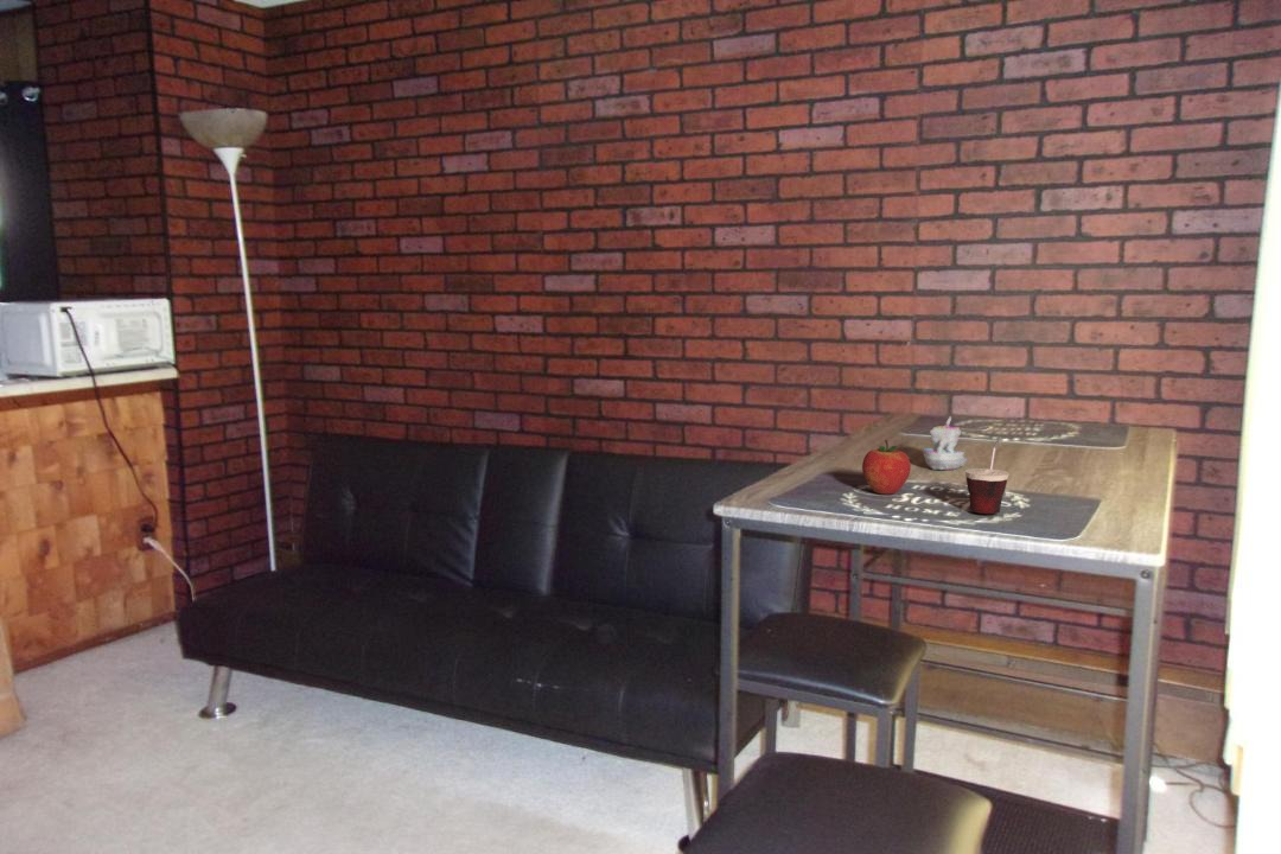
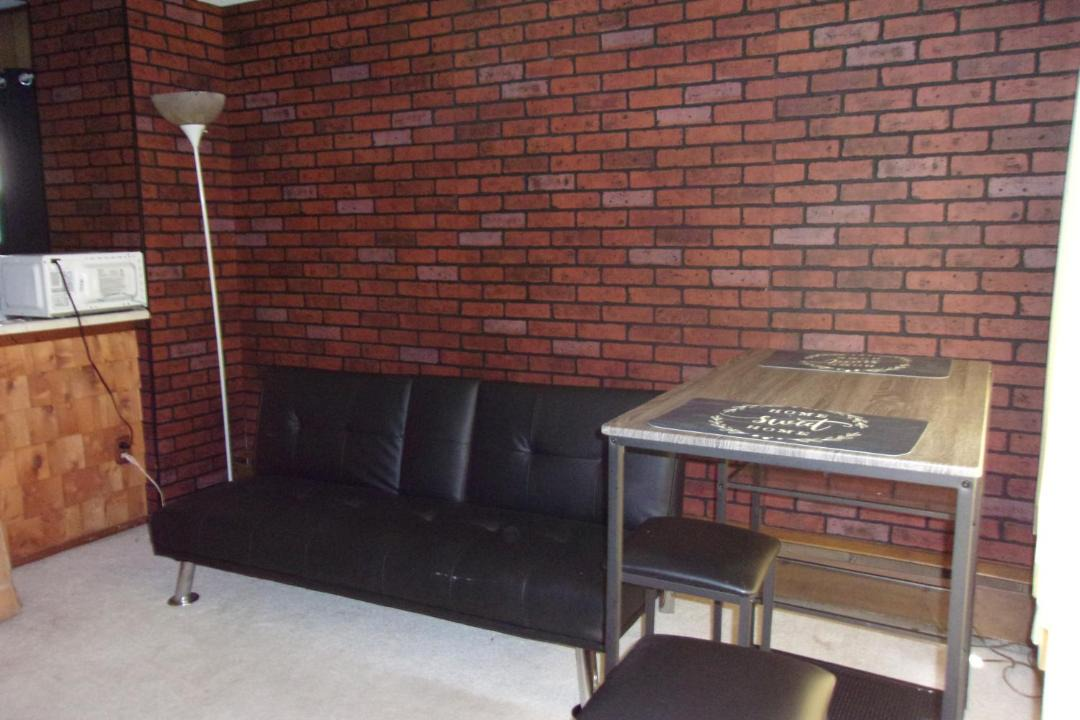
- candle (947, 442)
- cup (989, 474)
- apple (886, 466)
